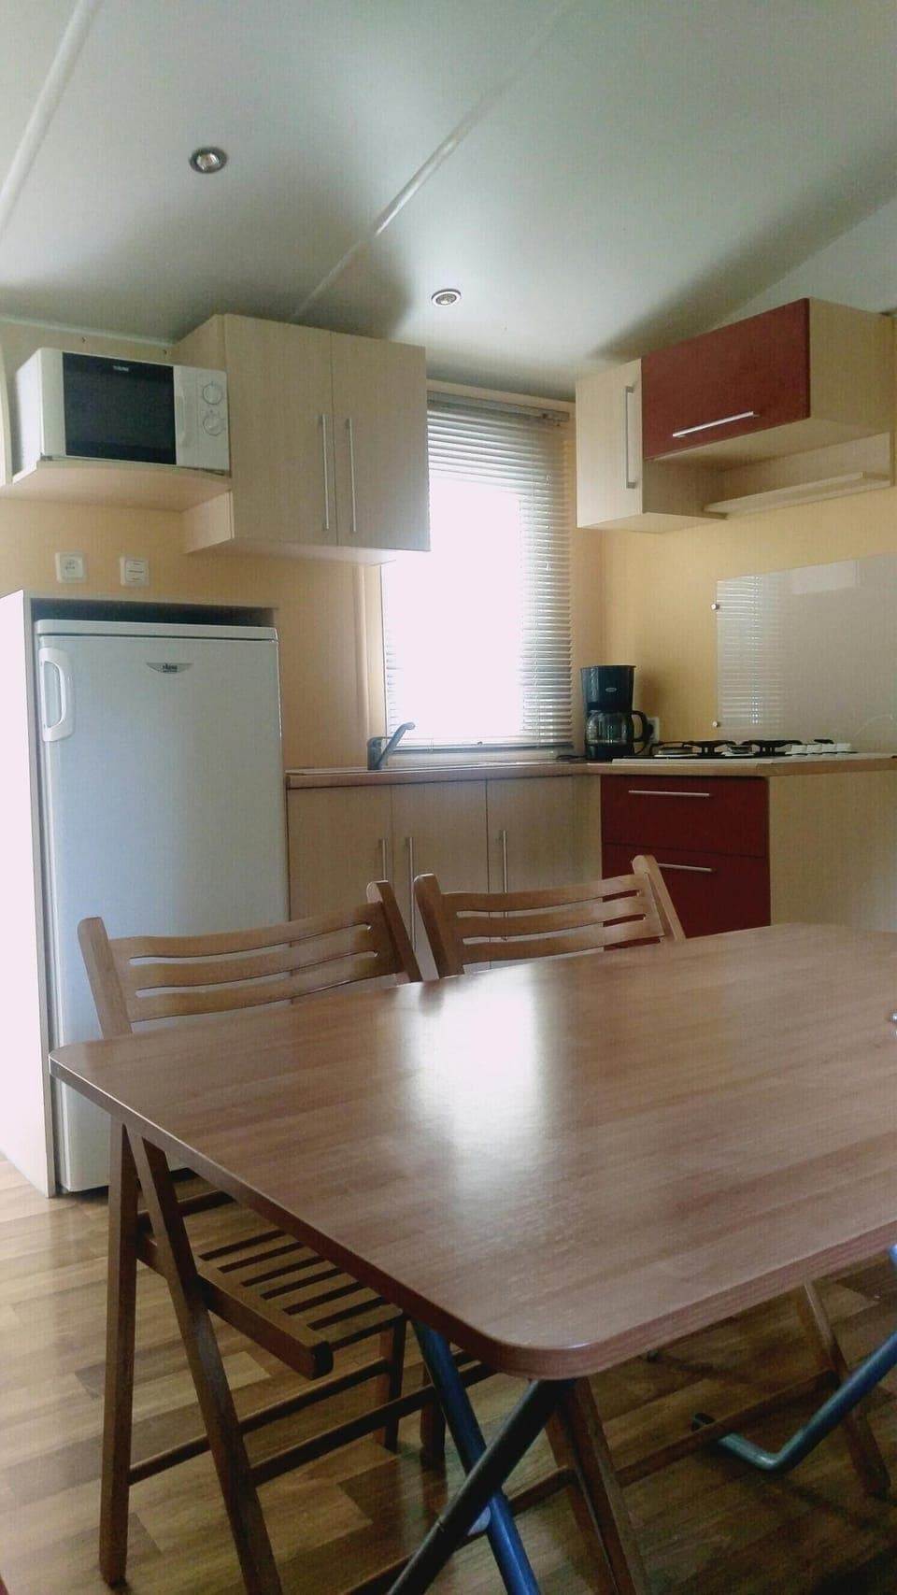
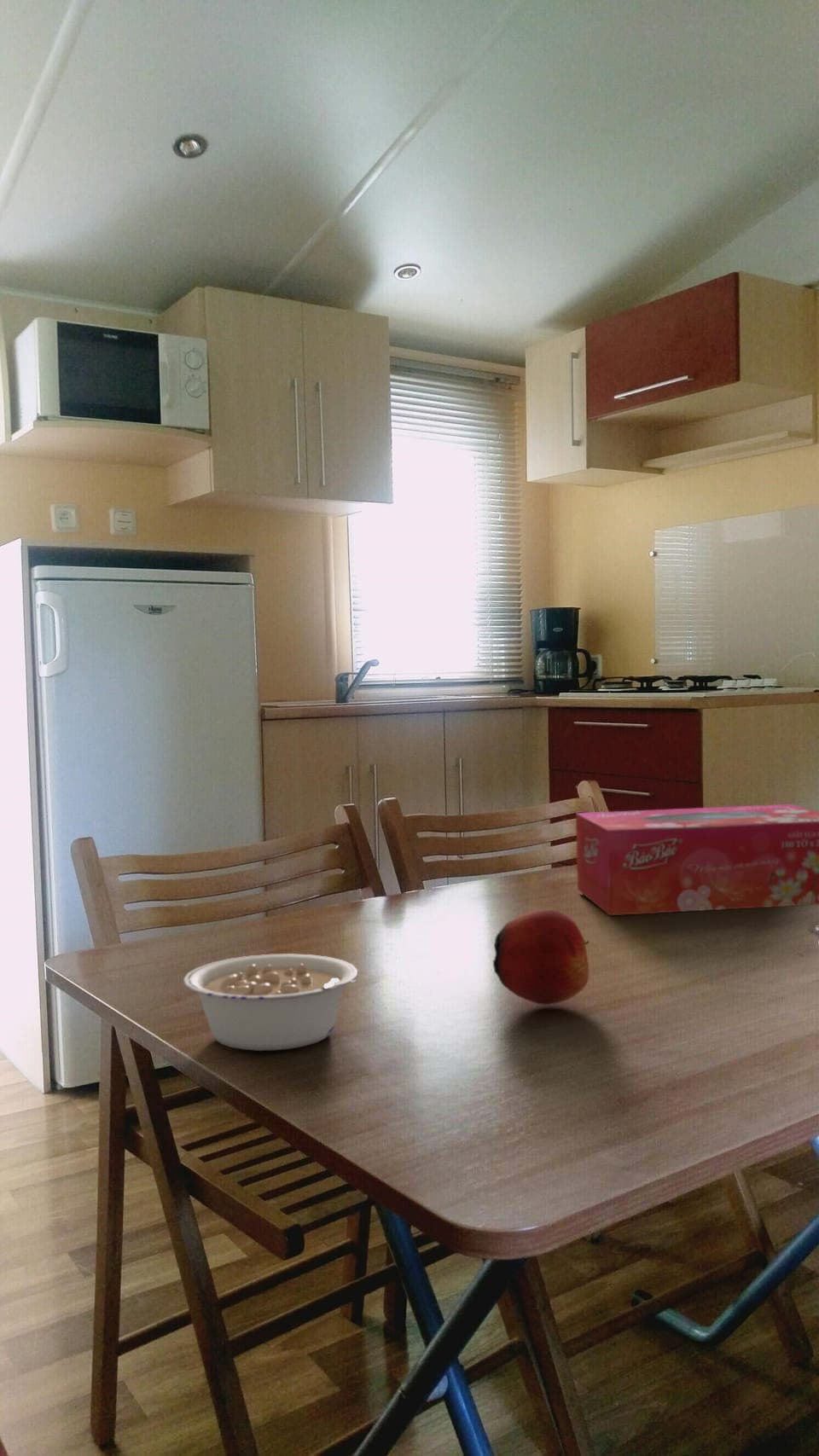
+ legume (278, 997)
+ tissue box (706, 856)
+ apple (543, 958)
